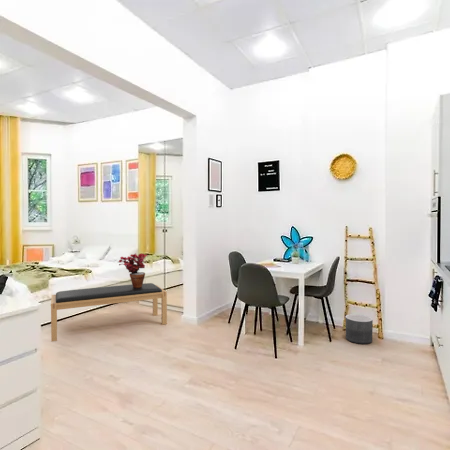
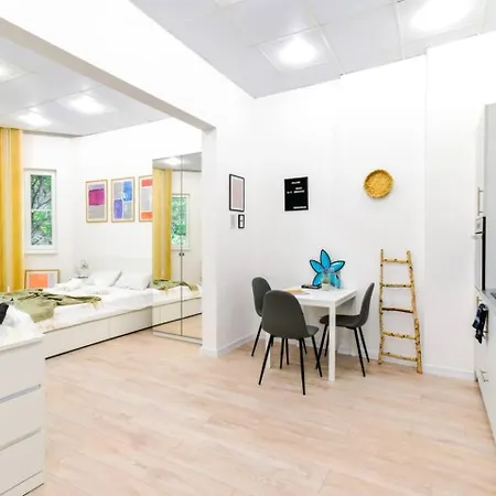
- potted plant (134, 270)
- bench (110, 303)
- planter (358, 328)
